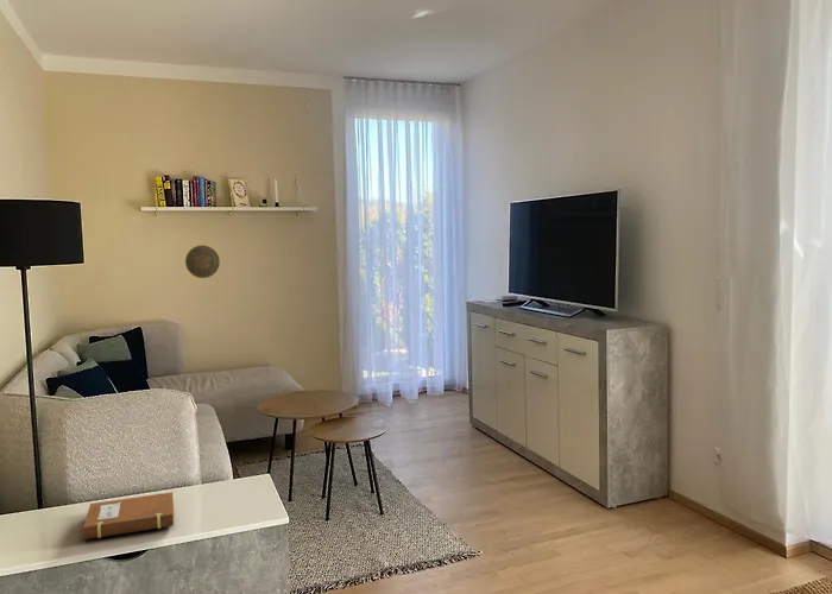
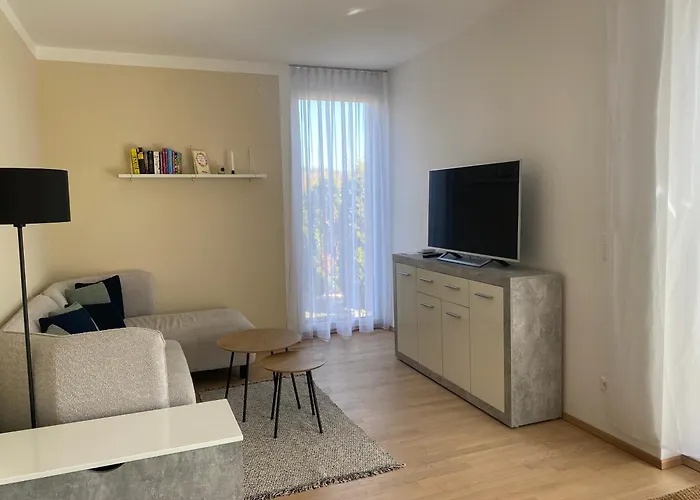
- decorative plate (202, 261)
- notebook (128, 514)
